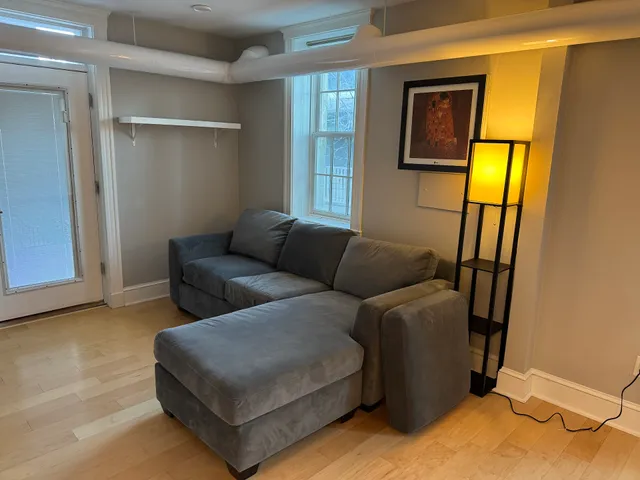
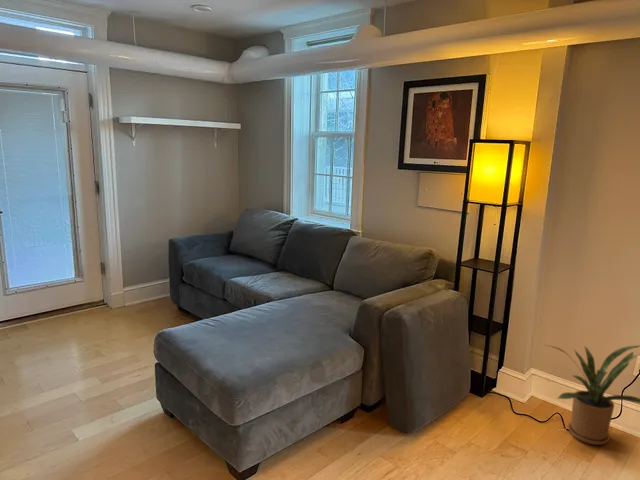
+ house plant (593, 386)
